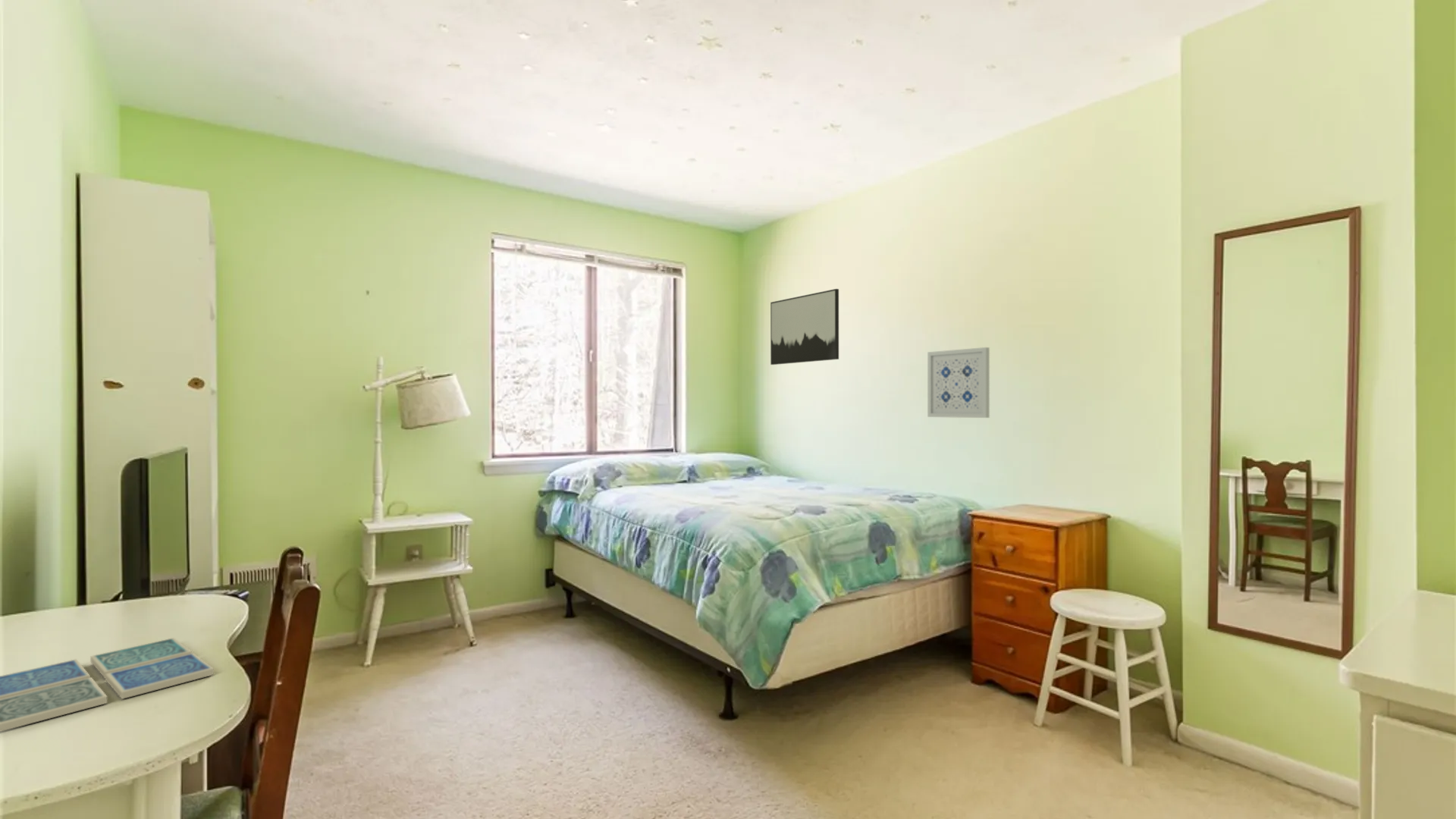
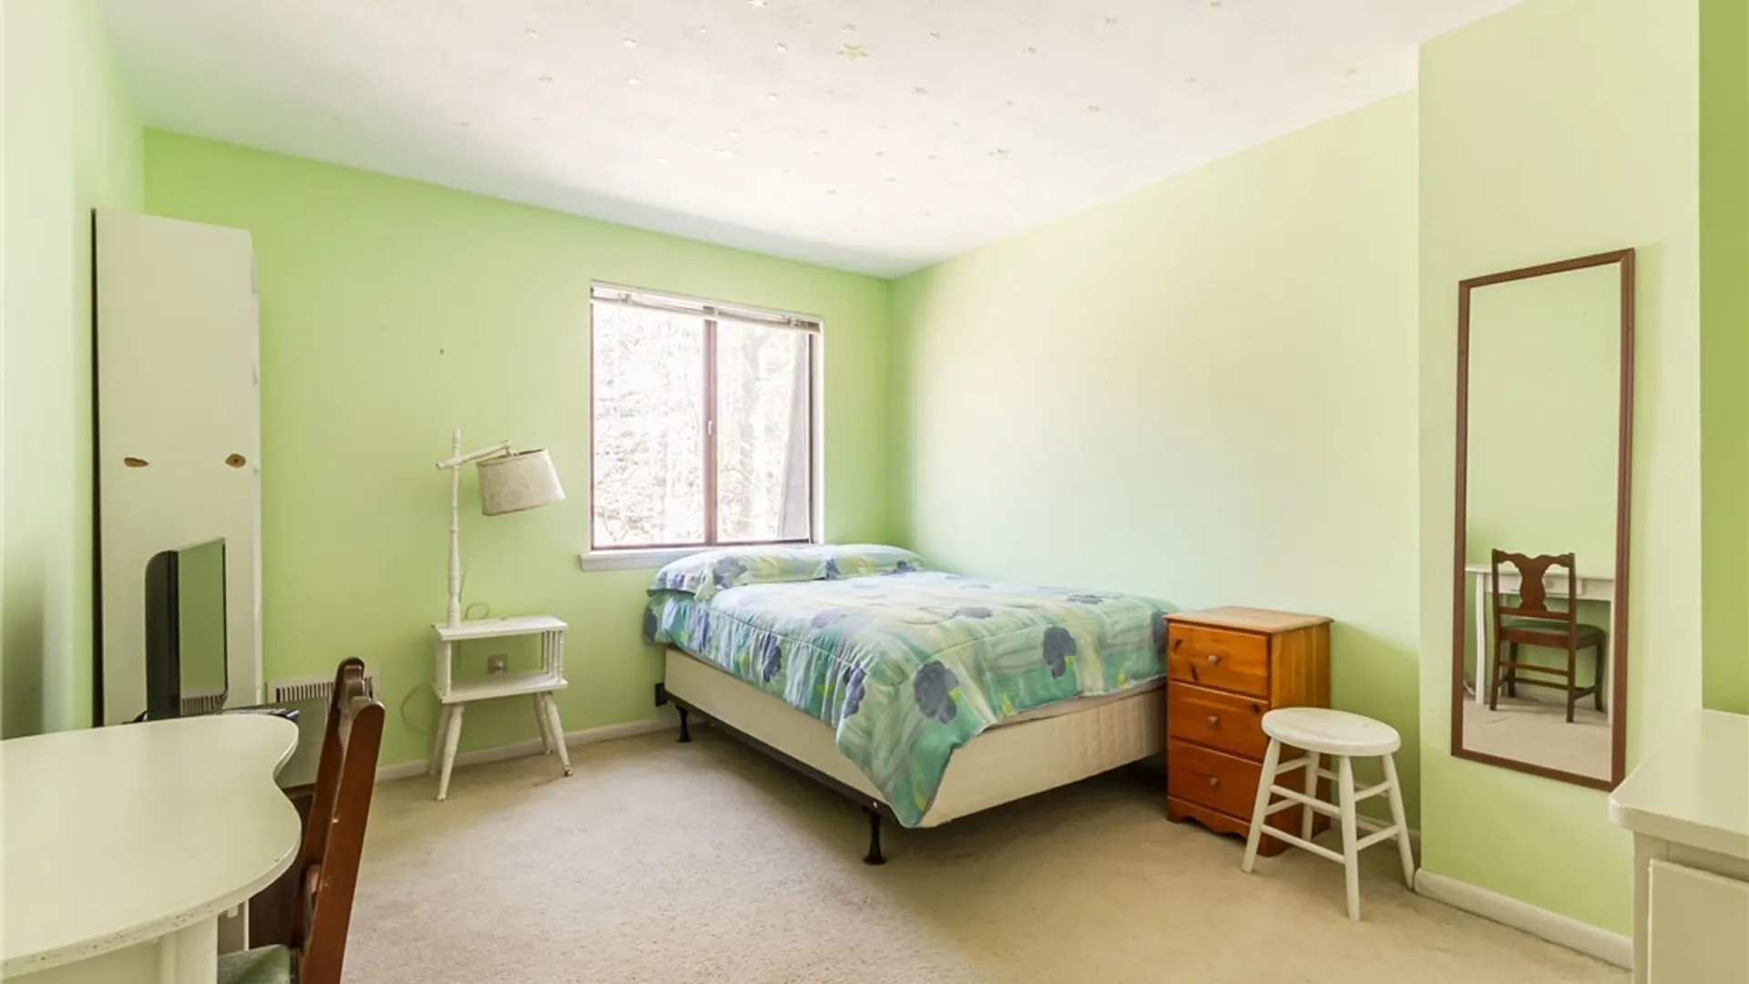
- wall art (802, 329)
- wall art (957, 383)
- drink coaster (102, 676)
